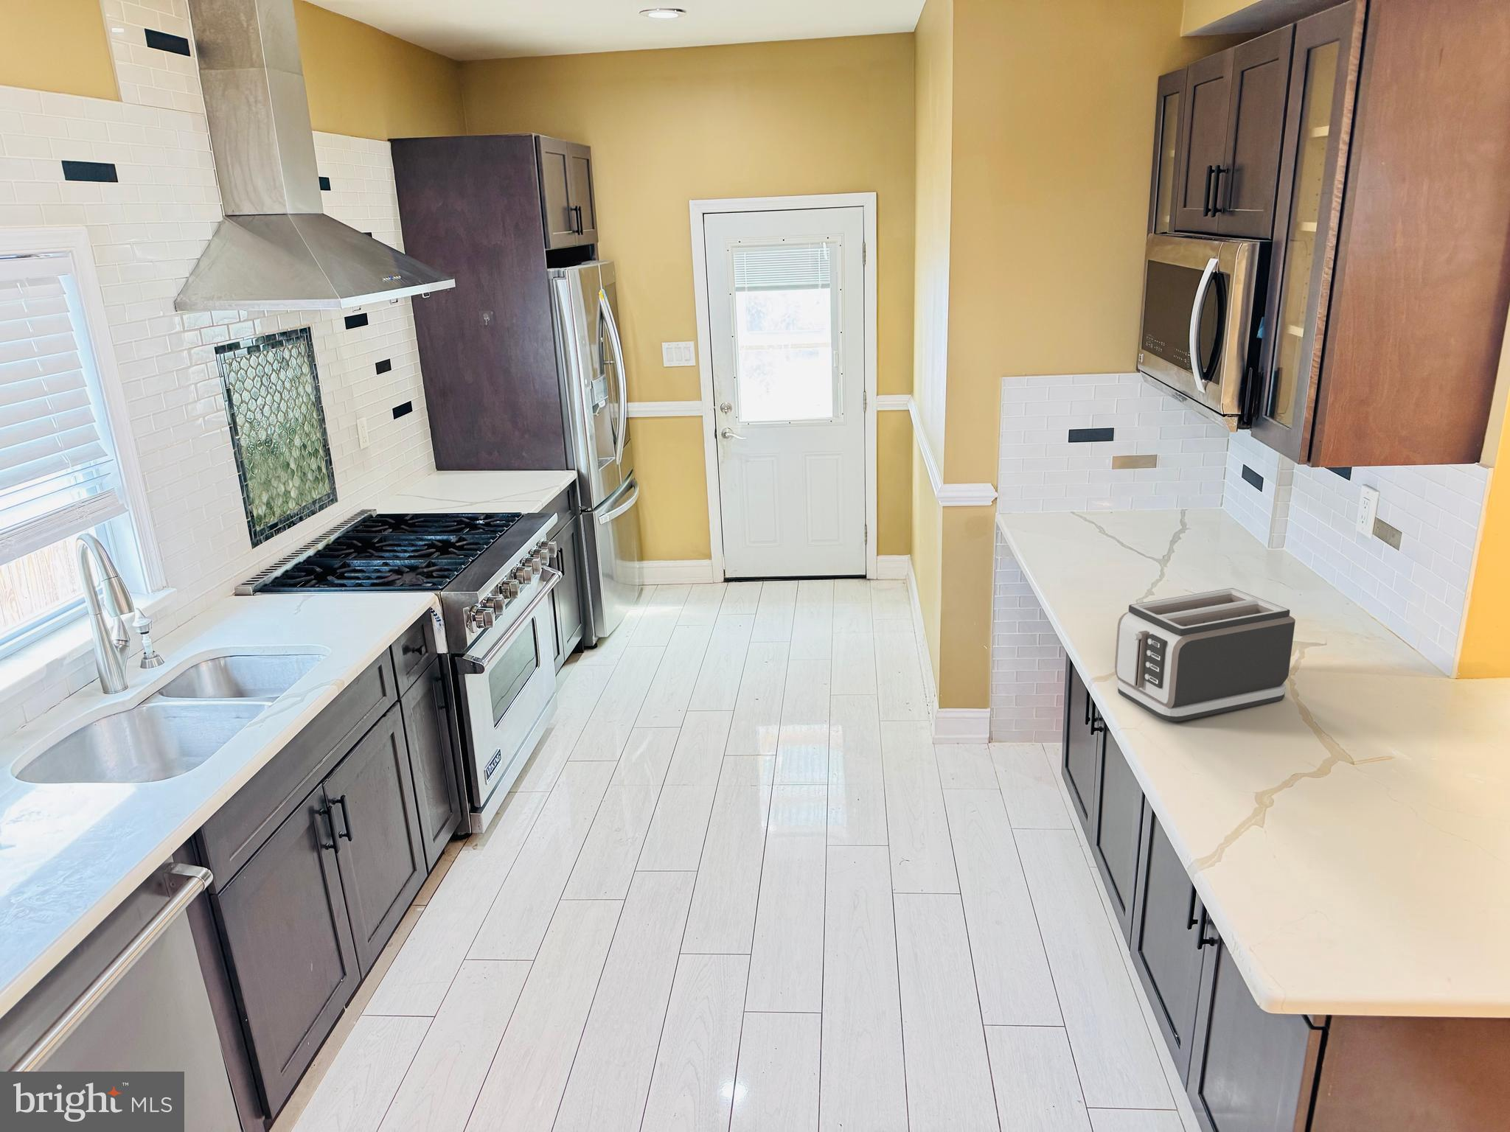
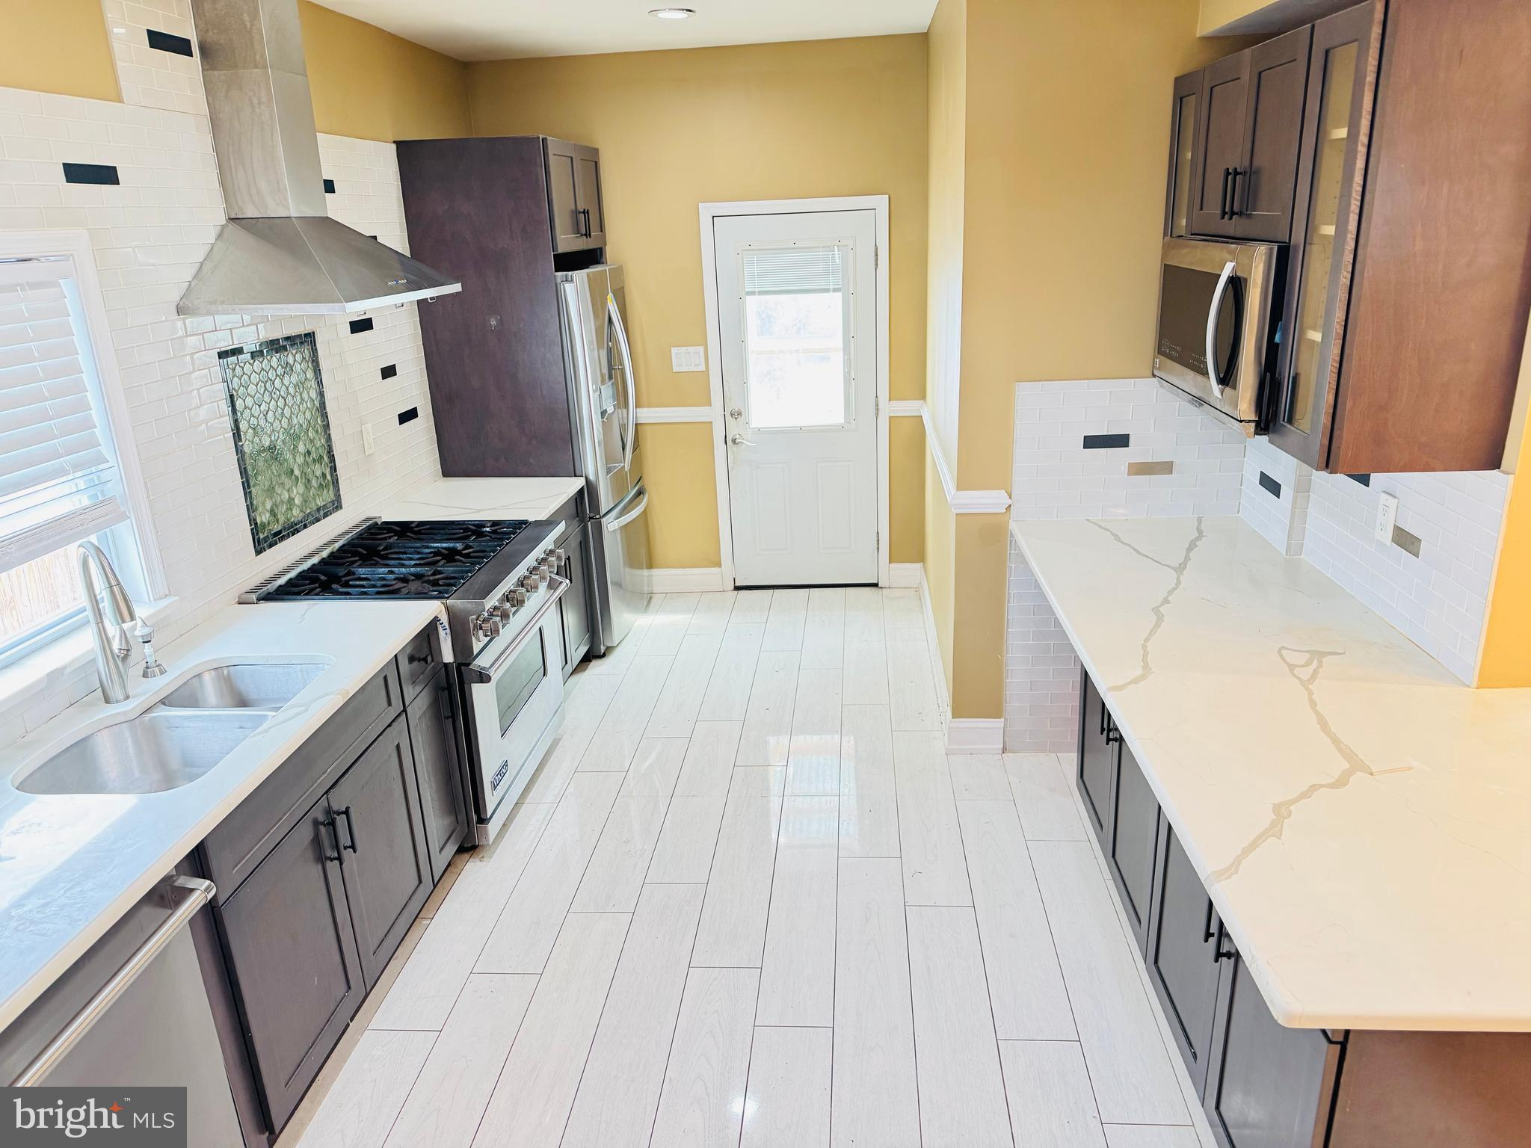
- toaster (1198, 653)
